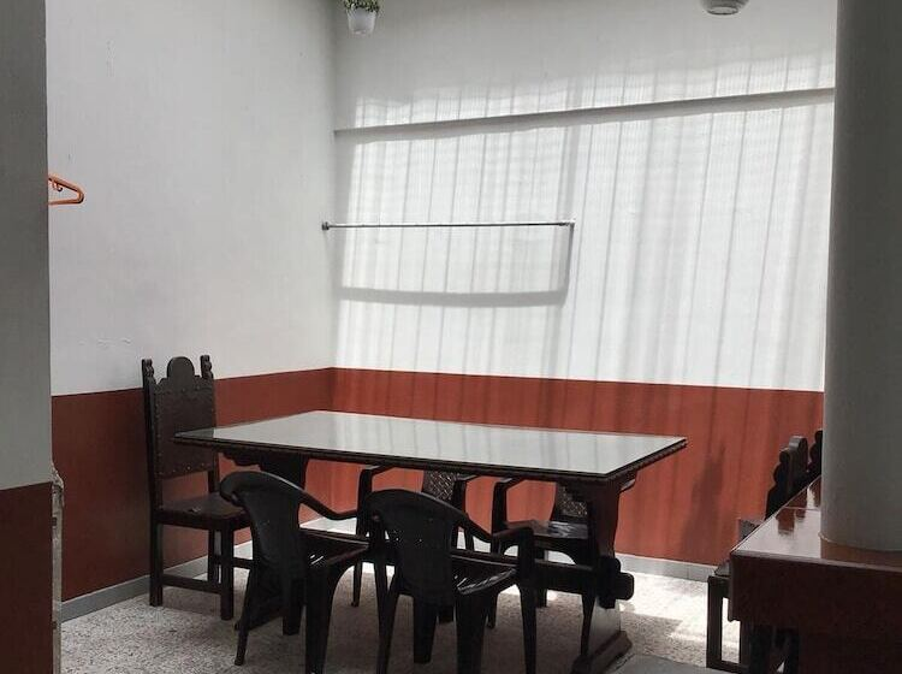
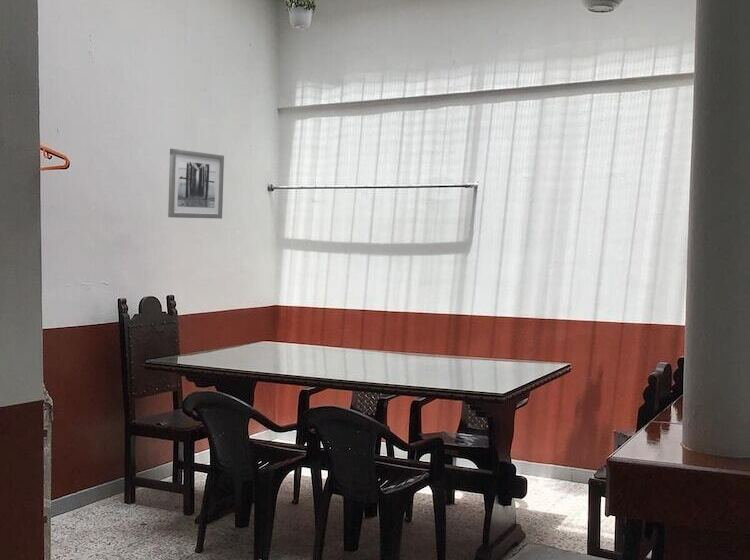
+ wall art (197, 185)
